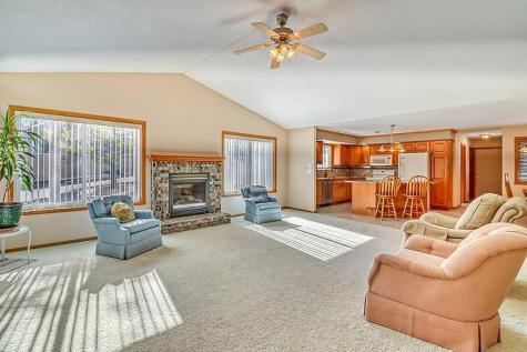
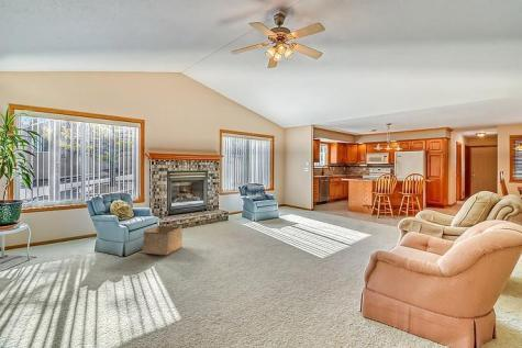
+ storage bin (163, 239)
